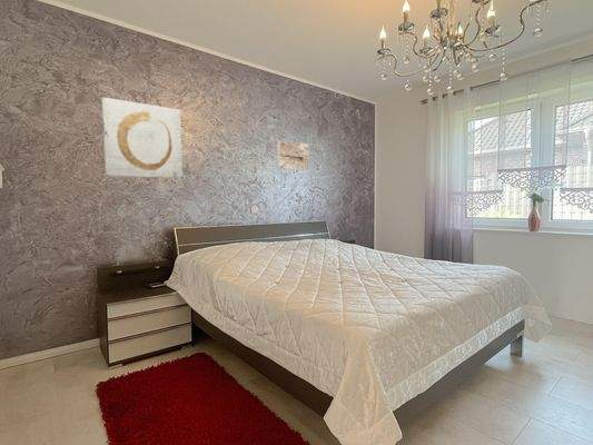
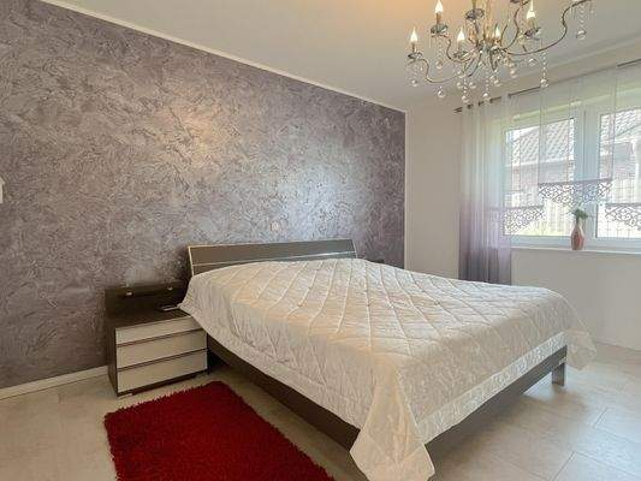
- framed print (293, 156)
- wall art (145, 140)
